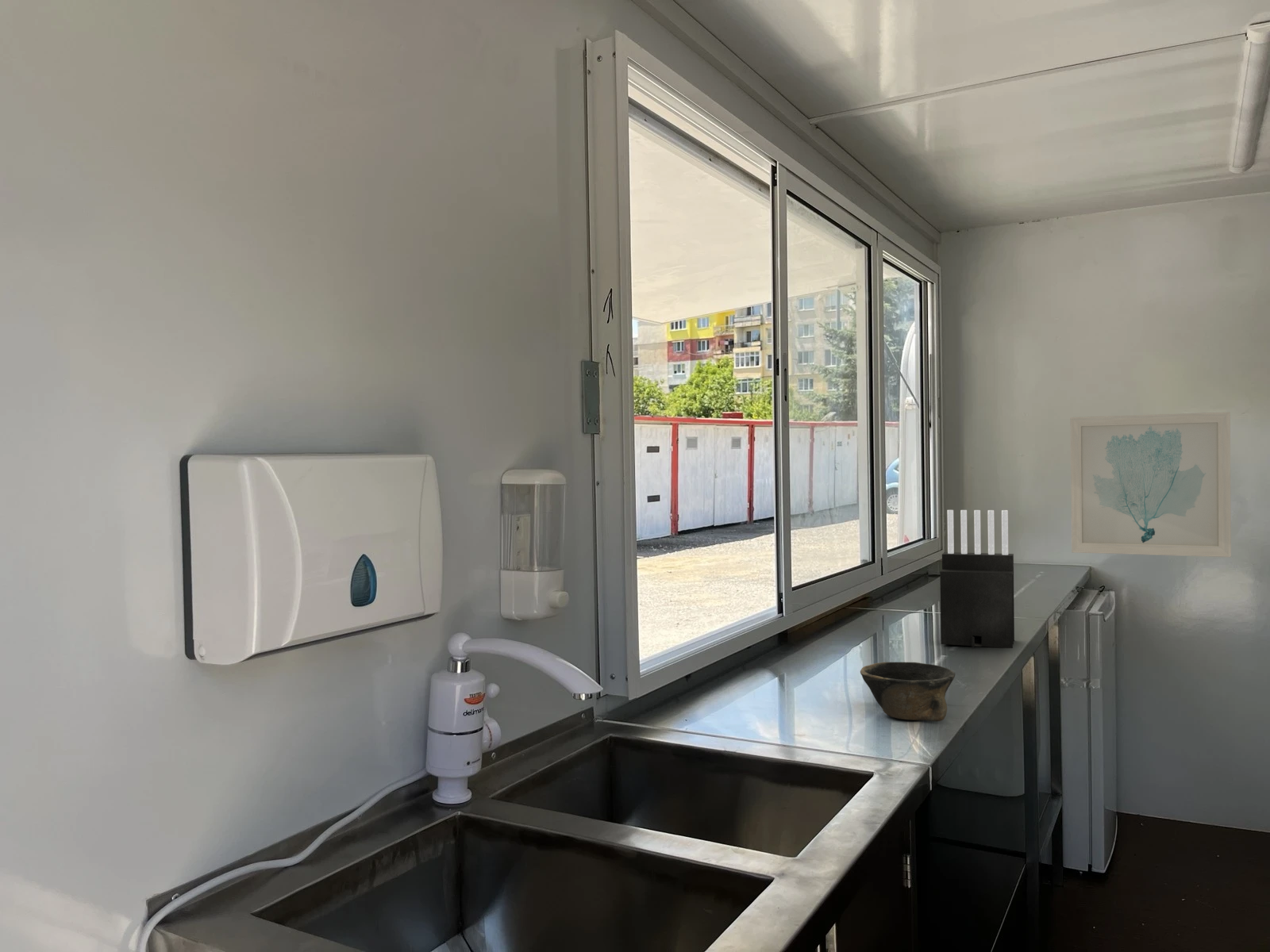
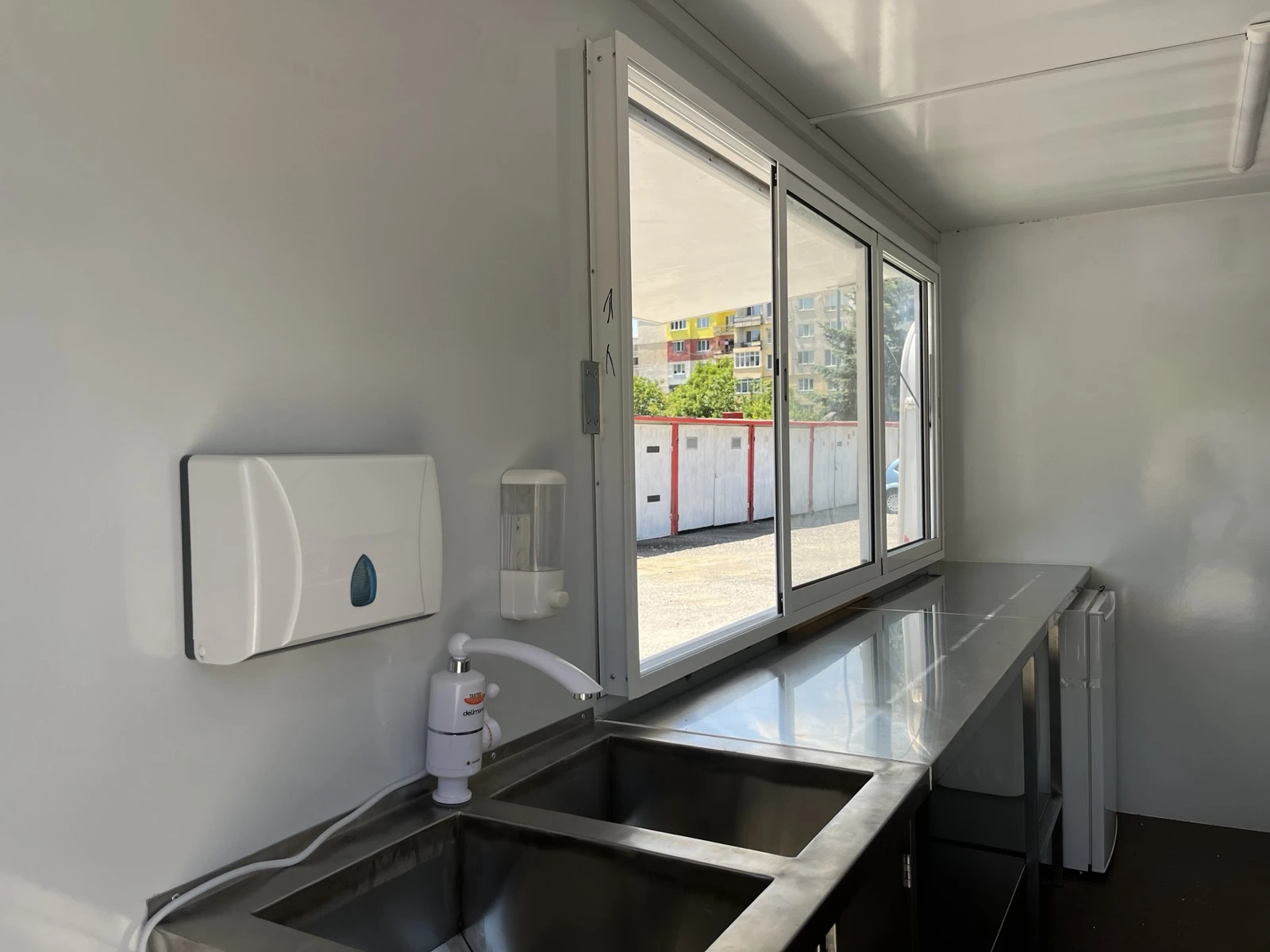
- wall art (1148, 485)
- knife block (976, 577)
- bowl (907, 692)
